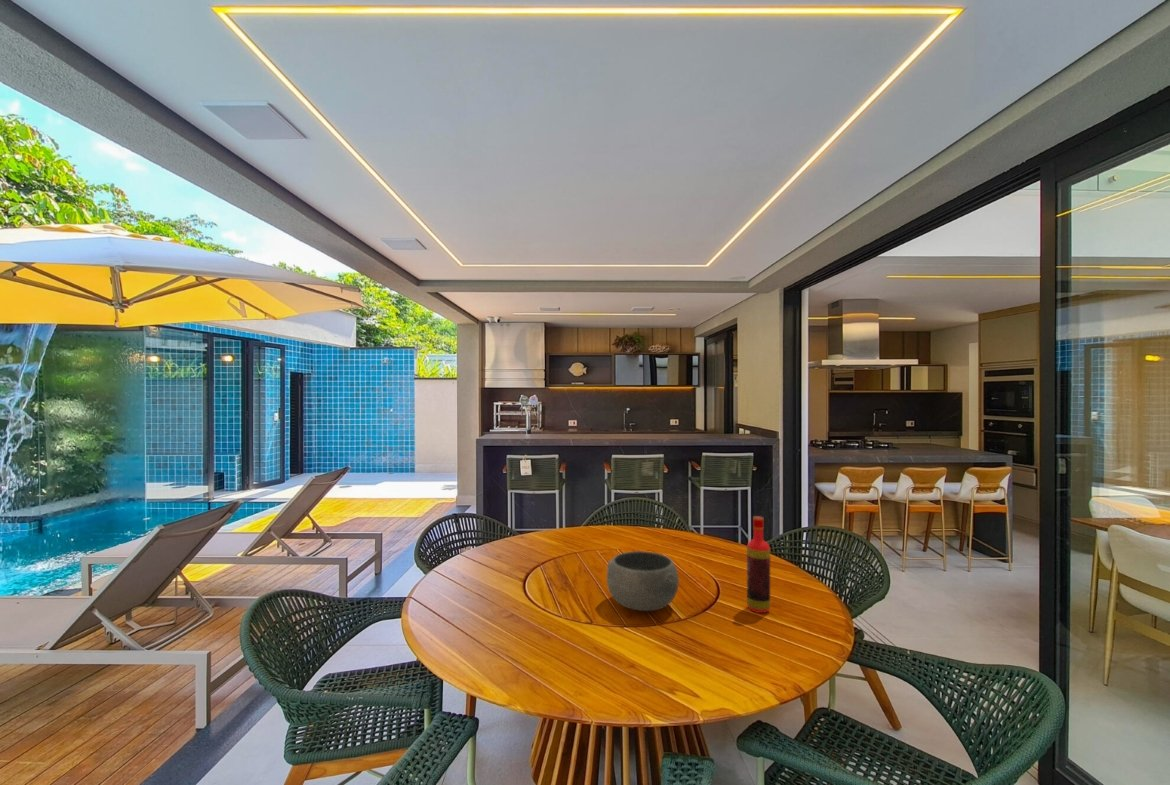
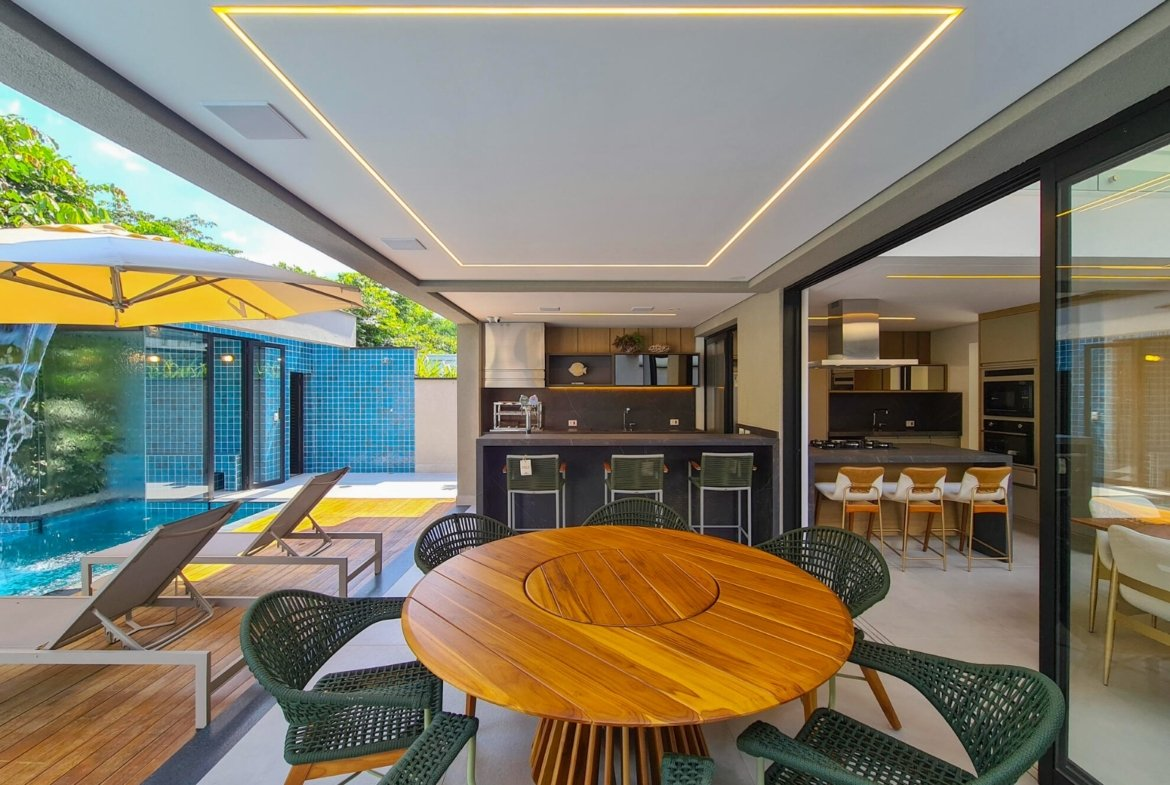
- bowl (642, 582)
- bottle (758, 563)
